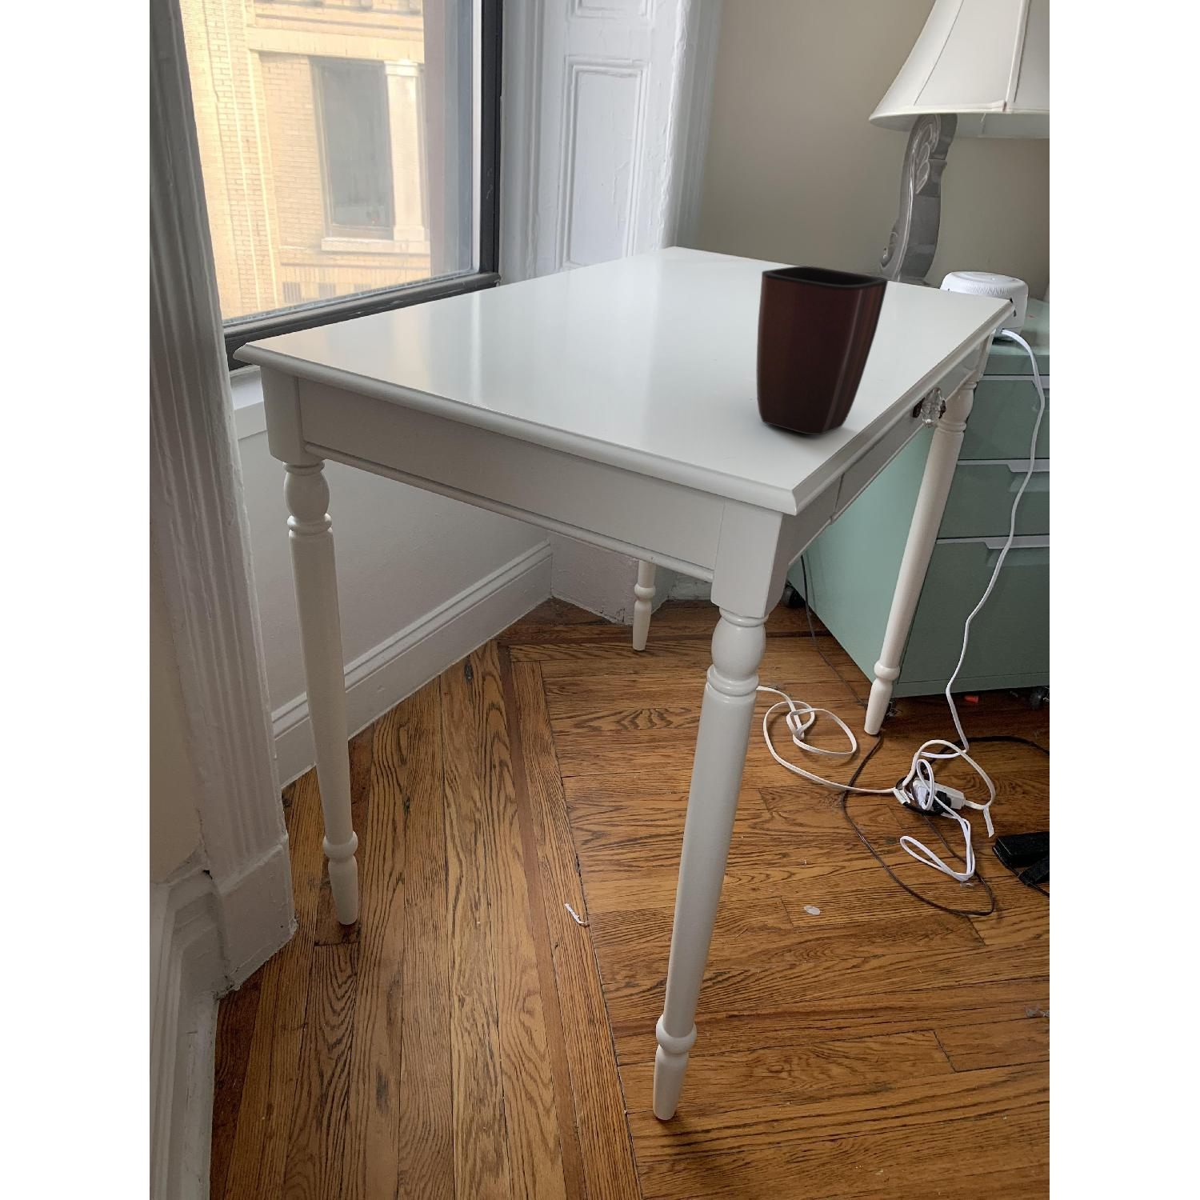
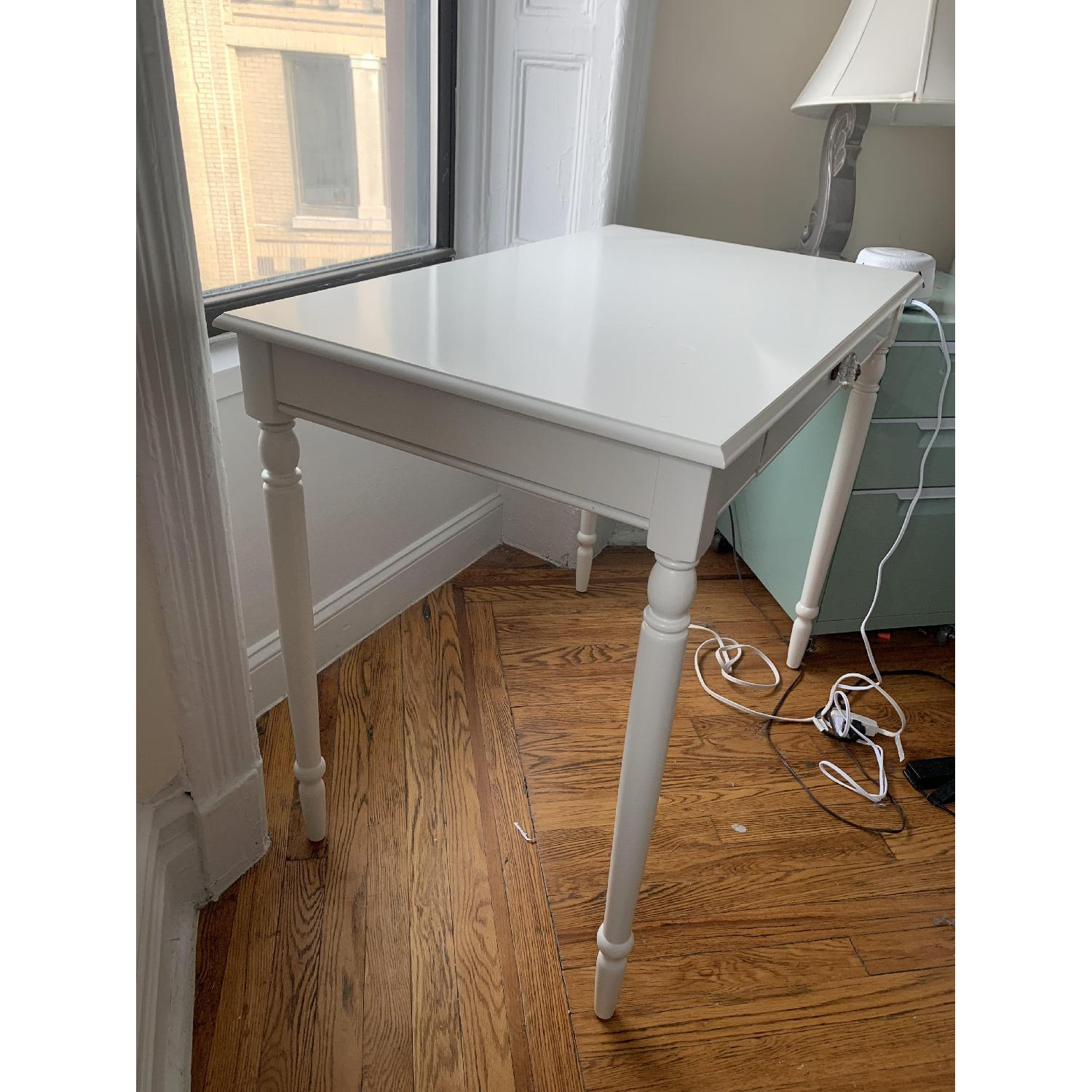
- mug (814, 348)
